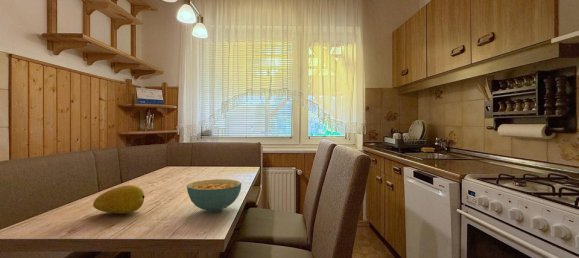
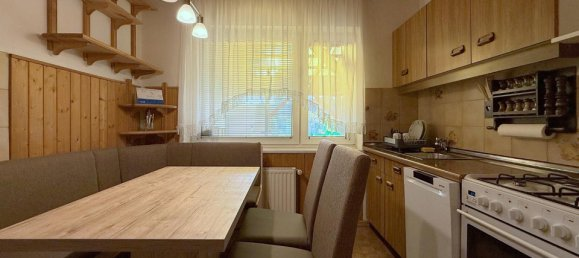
- cereal bowl (214, 196)
- fruit (119, 199)
